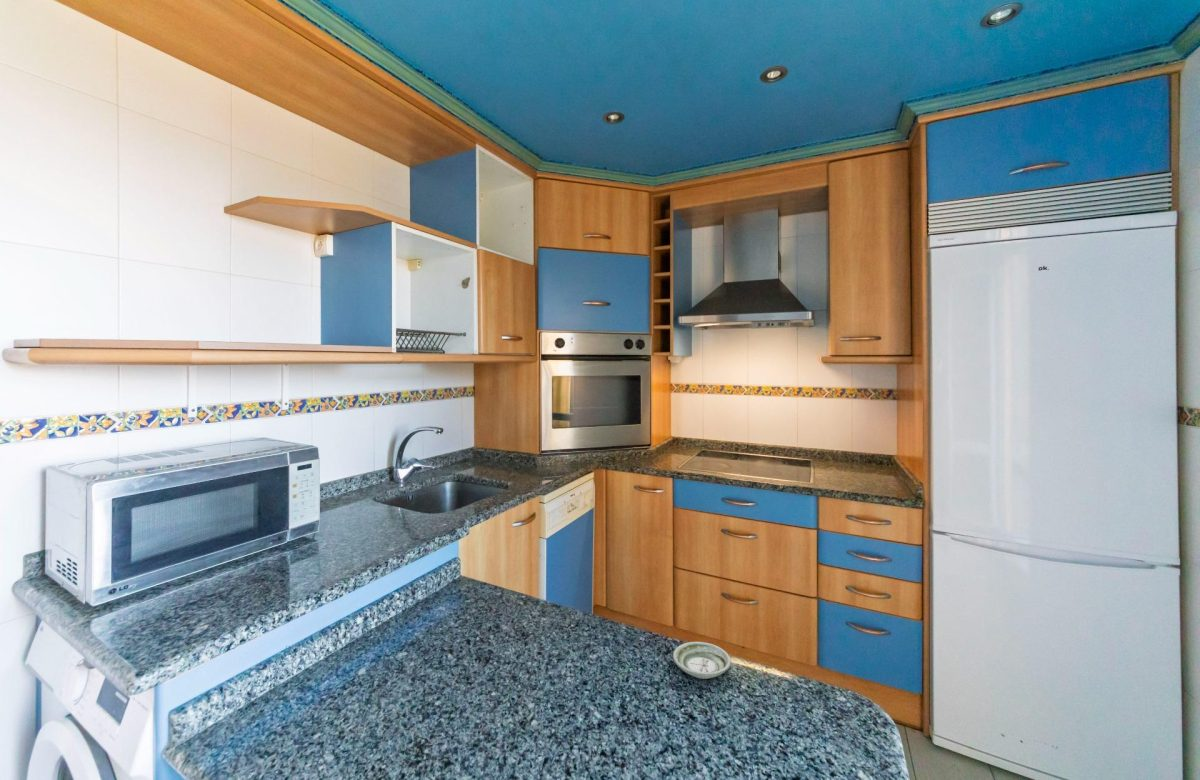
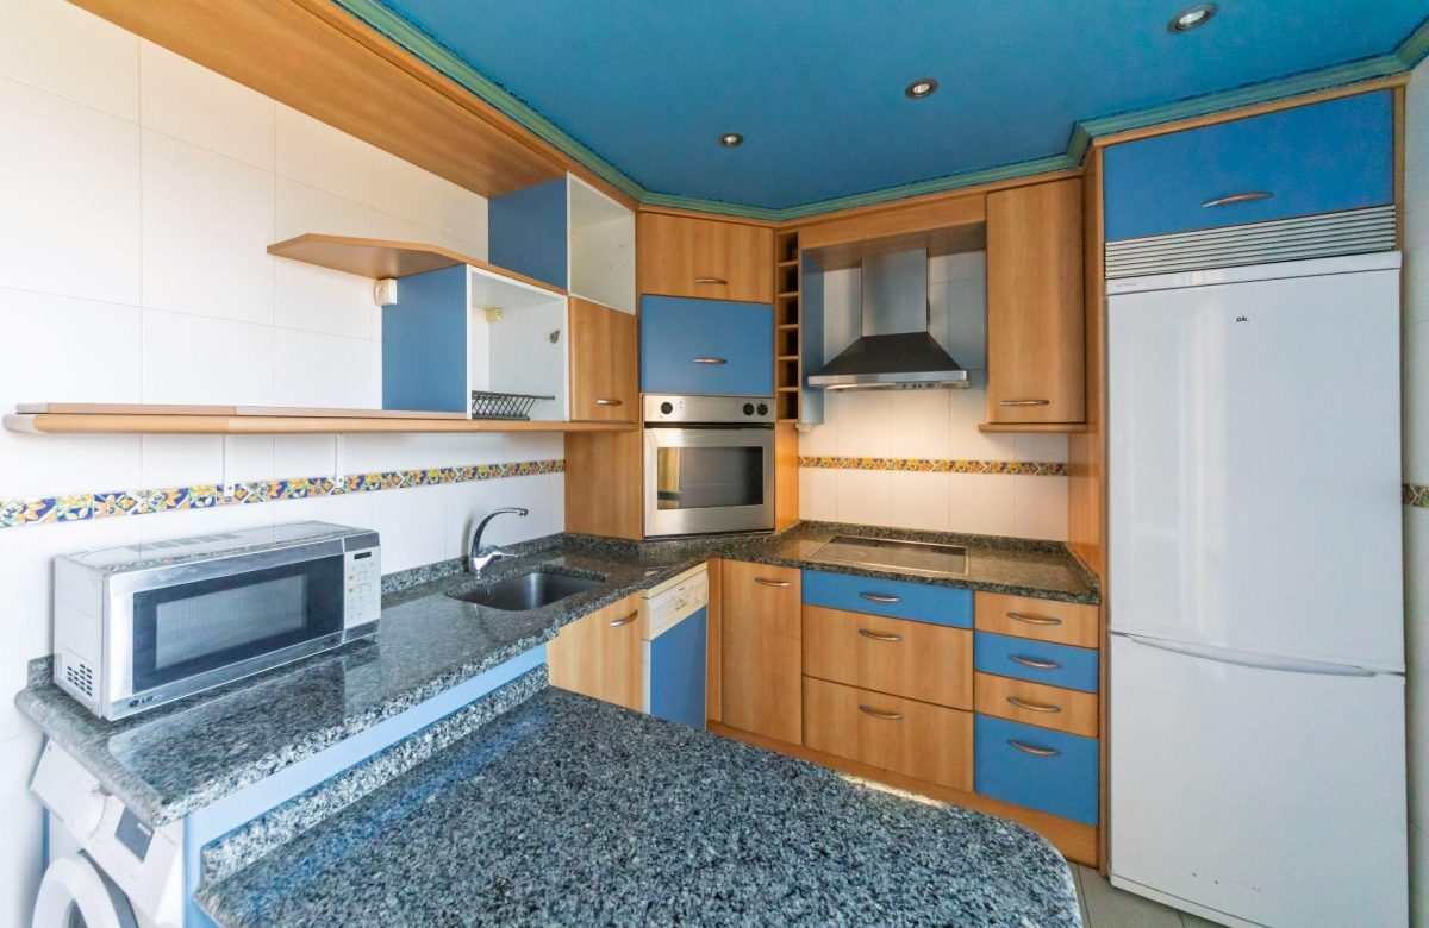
- saucer (701, 663)
